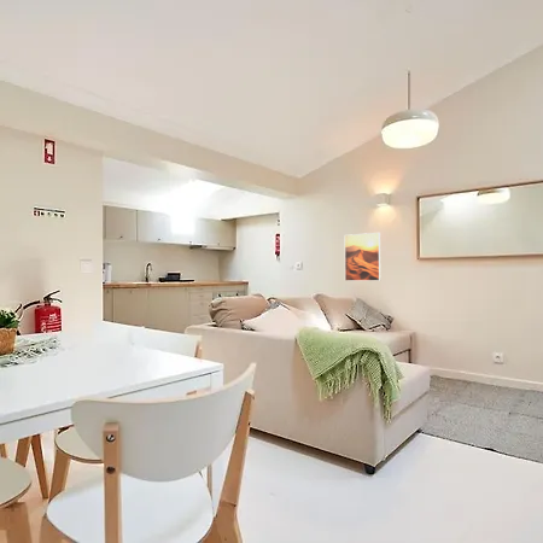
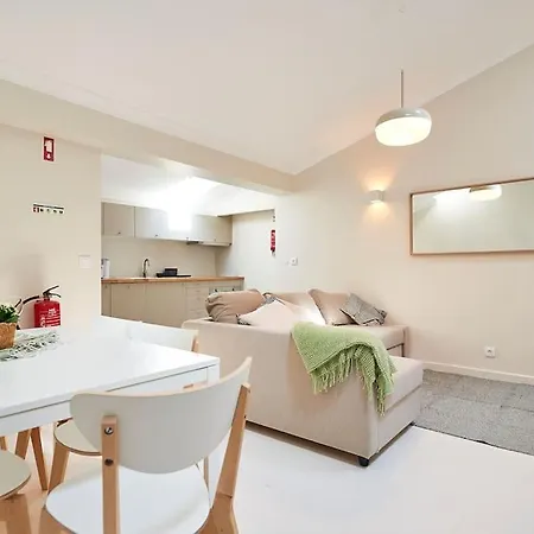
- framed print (362, 257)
